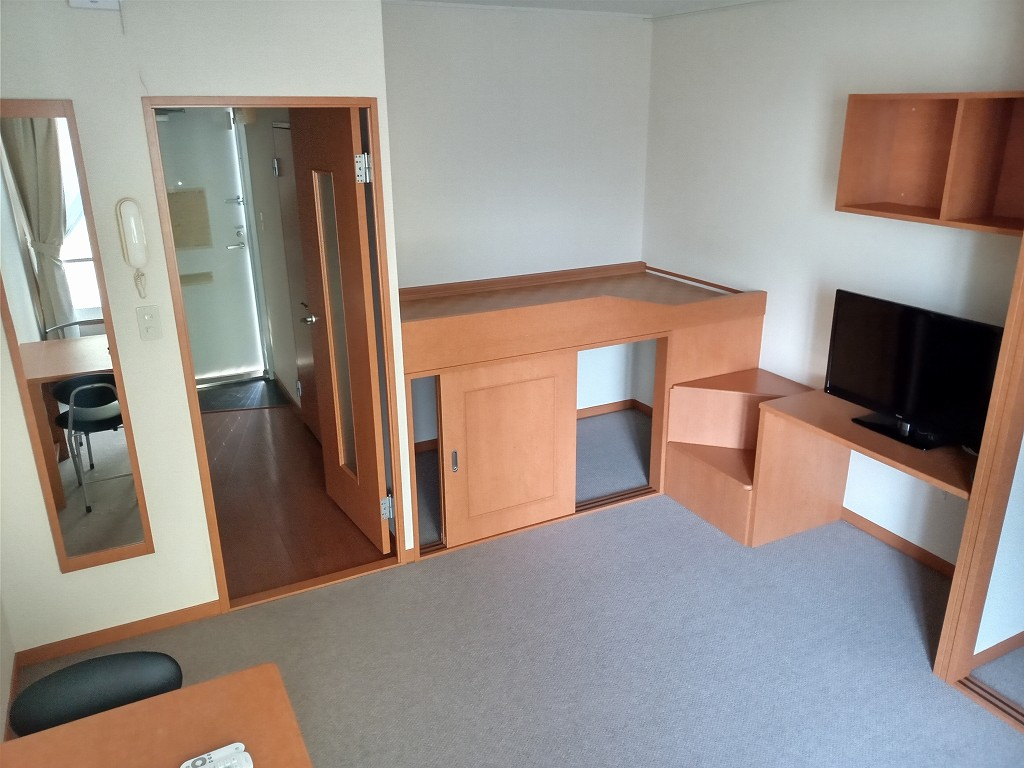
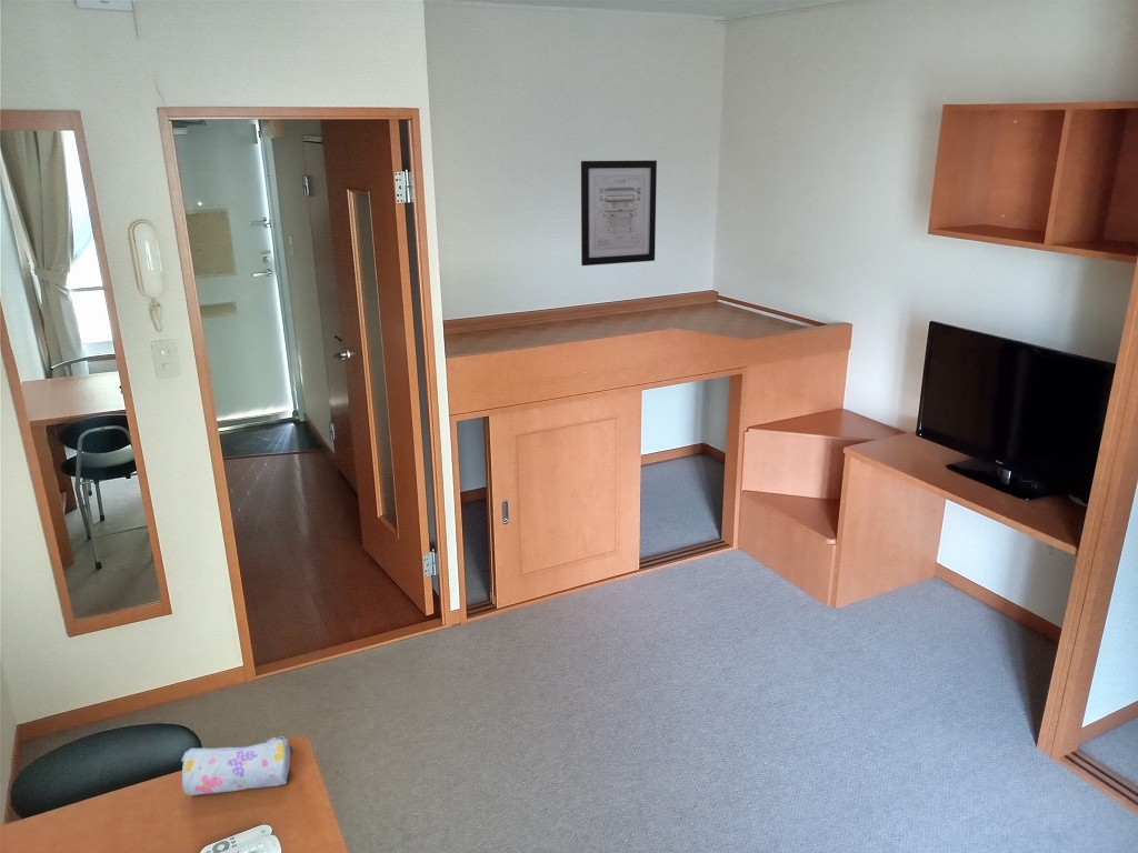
+ wall art (619, 212)
+ pencil case (237, 765)
